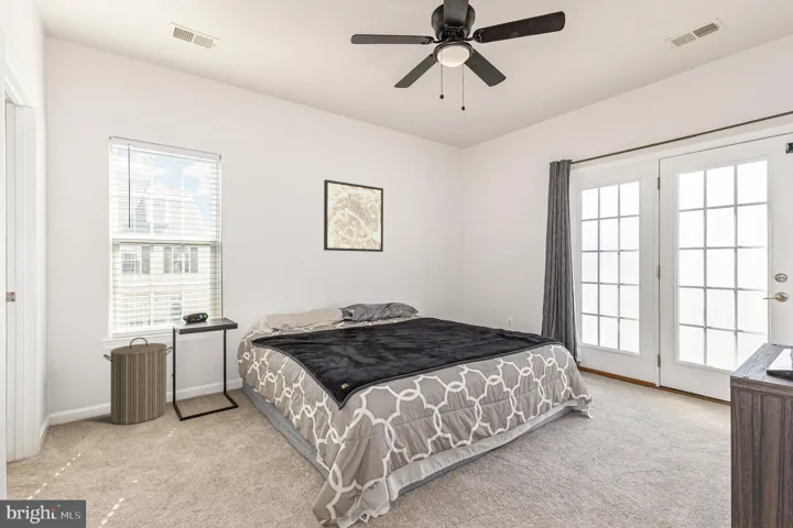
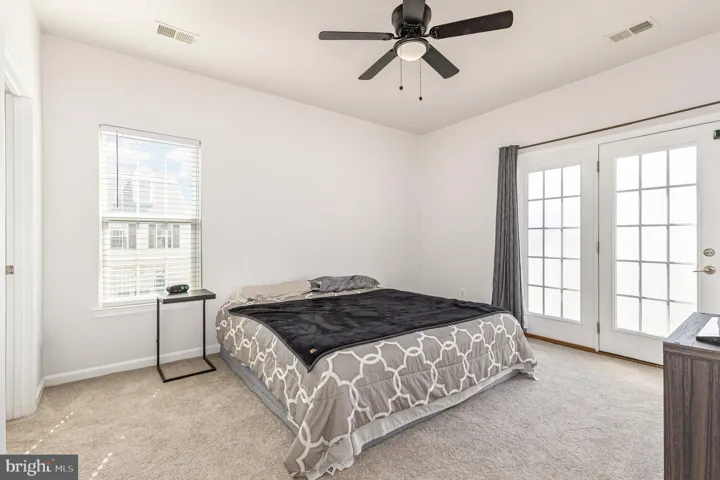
- wall art (355, 217)
- laundry hamper (139, 375)
